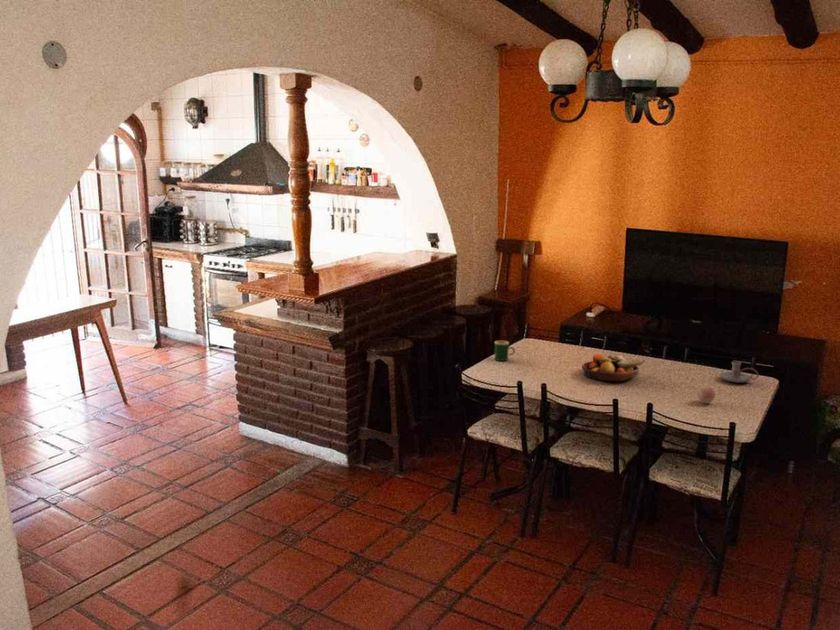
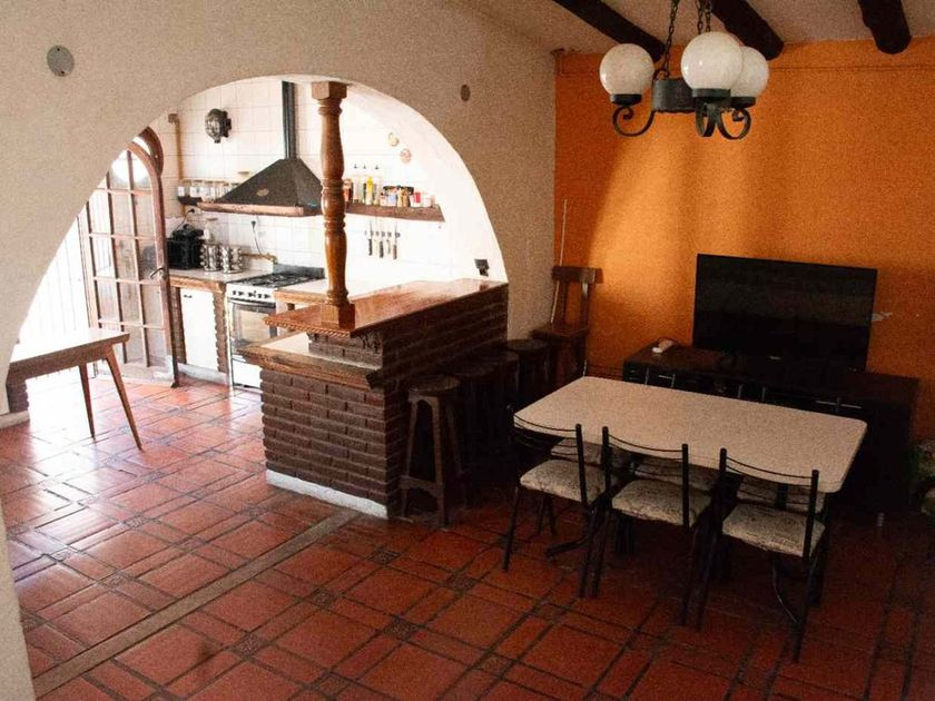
- candle holder (739, 372)
- fruit bowl (611, 364)
- apple (706, 394)
- mug (504, 351)
